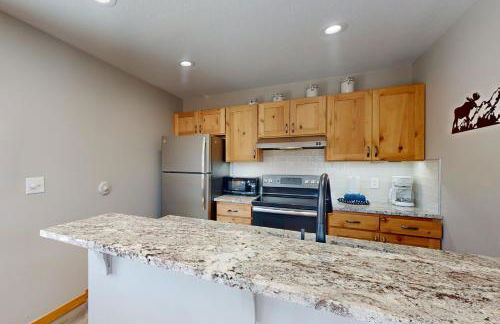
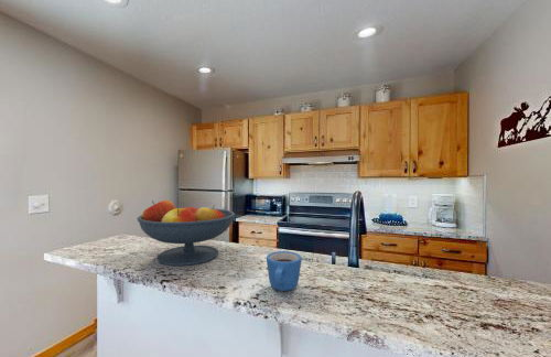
+ fruit bowl (188, 227)
+ mug (282, 273)
